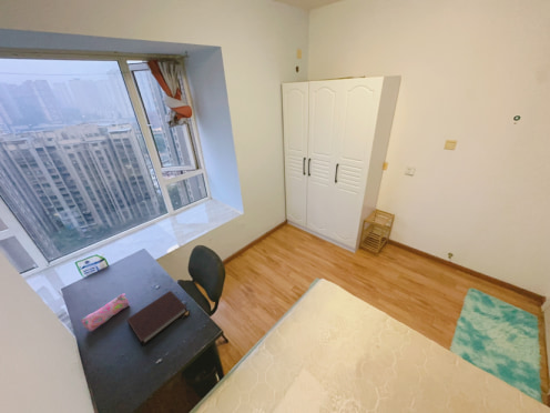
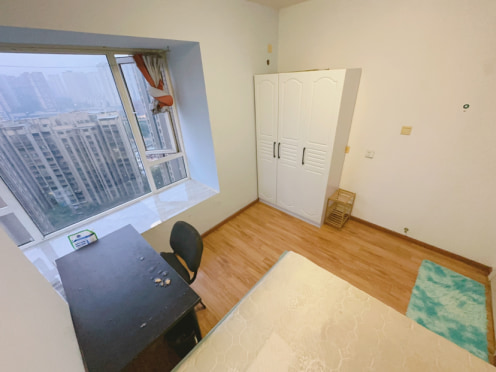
- pencil case (106, 311)
- notebook (157, 314)
